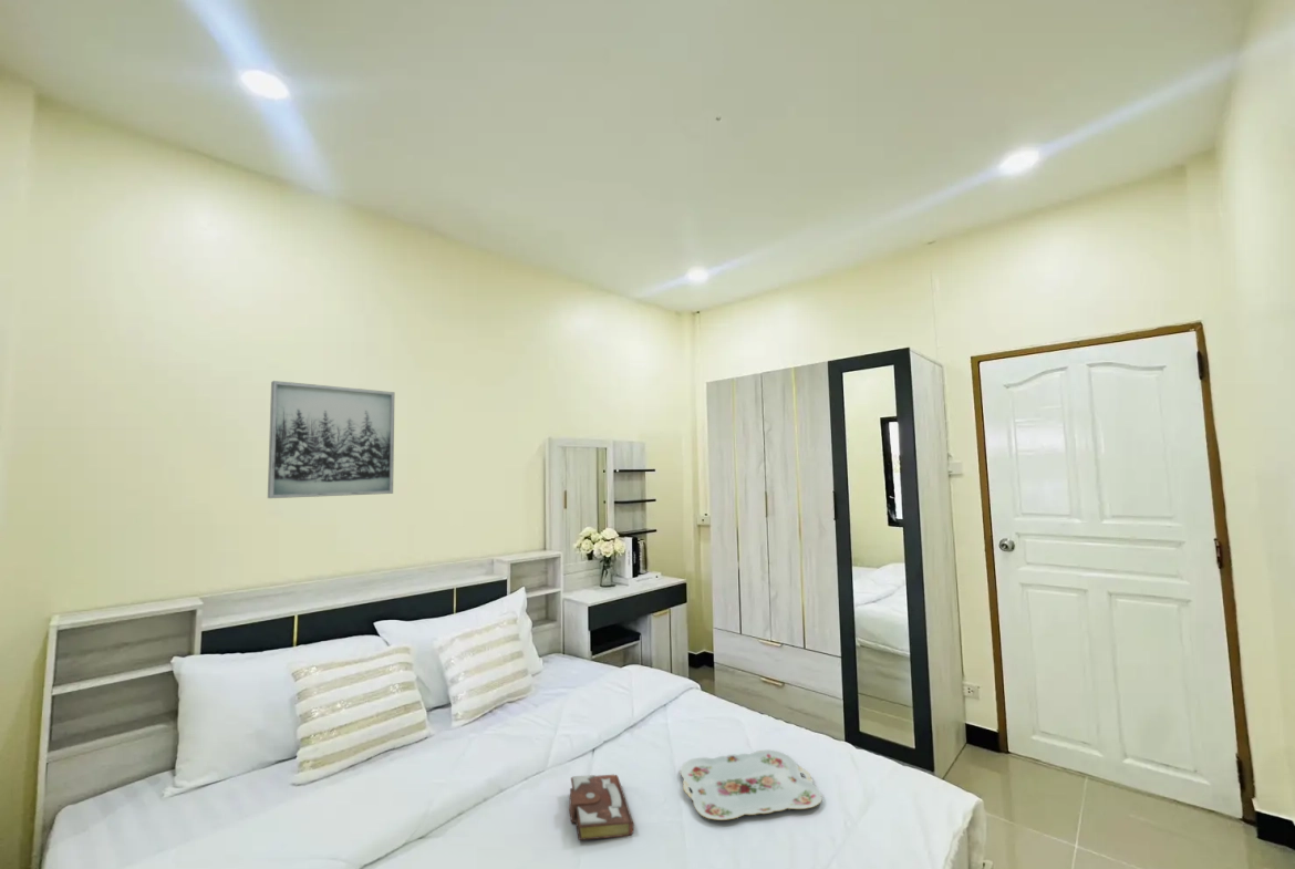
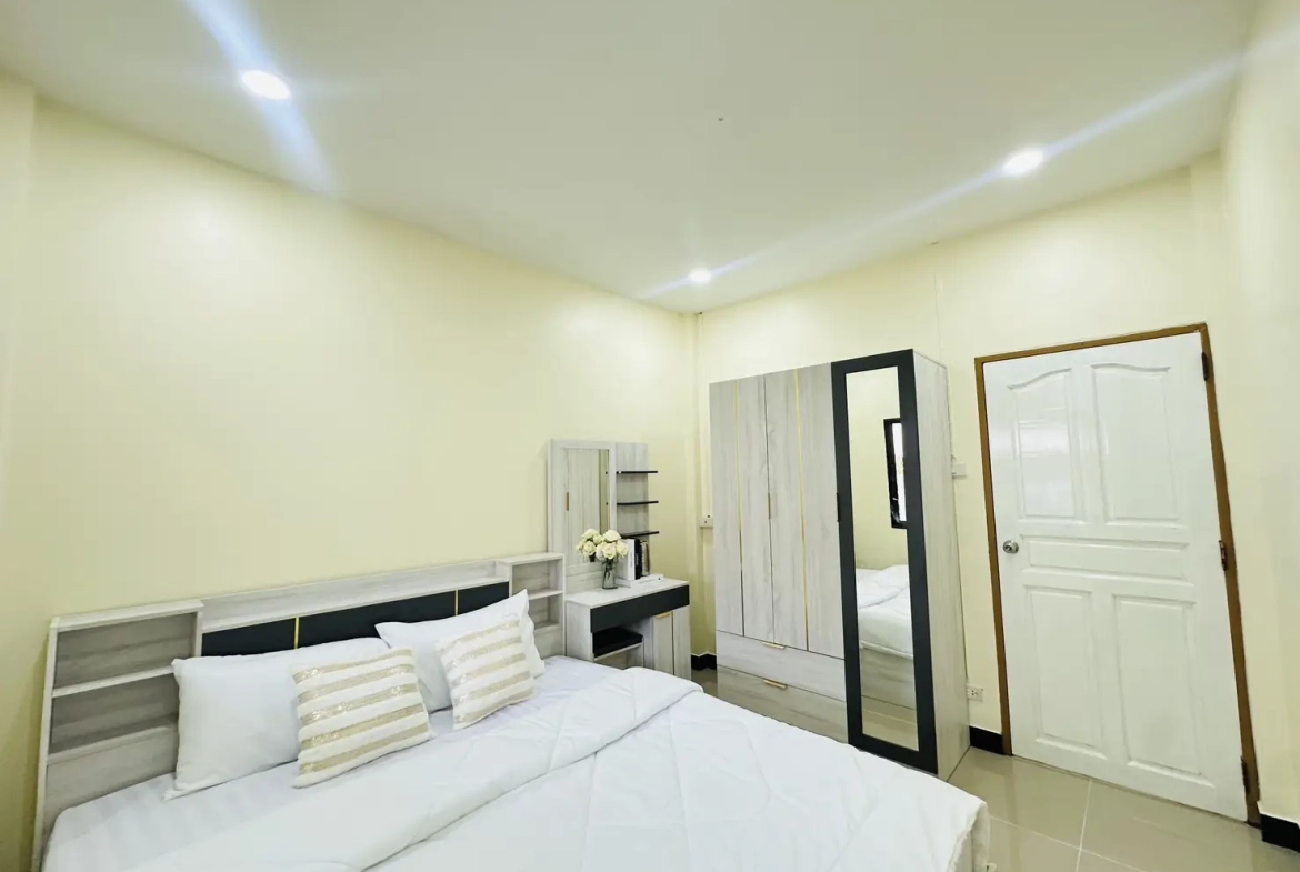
- serving tray (747, 783)
- wall art (335, 441)
- book (598, 803)
